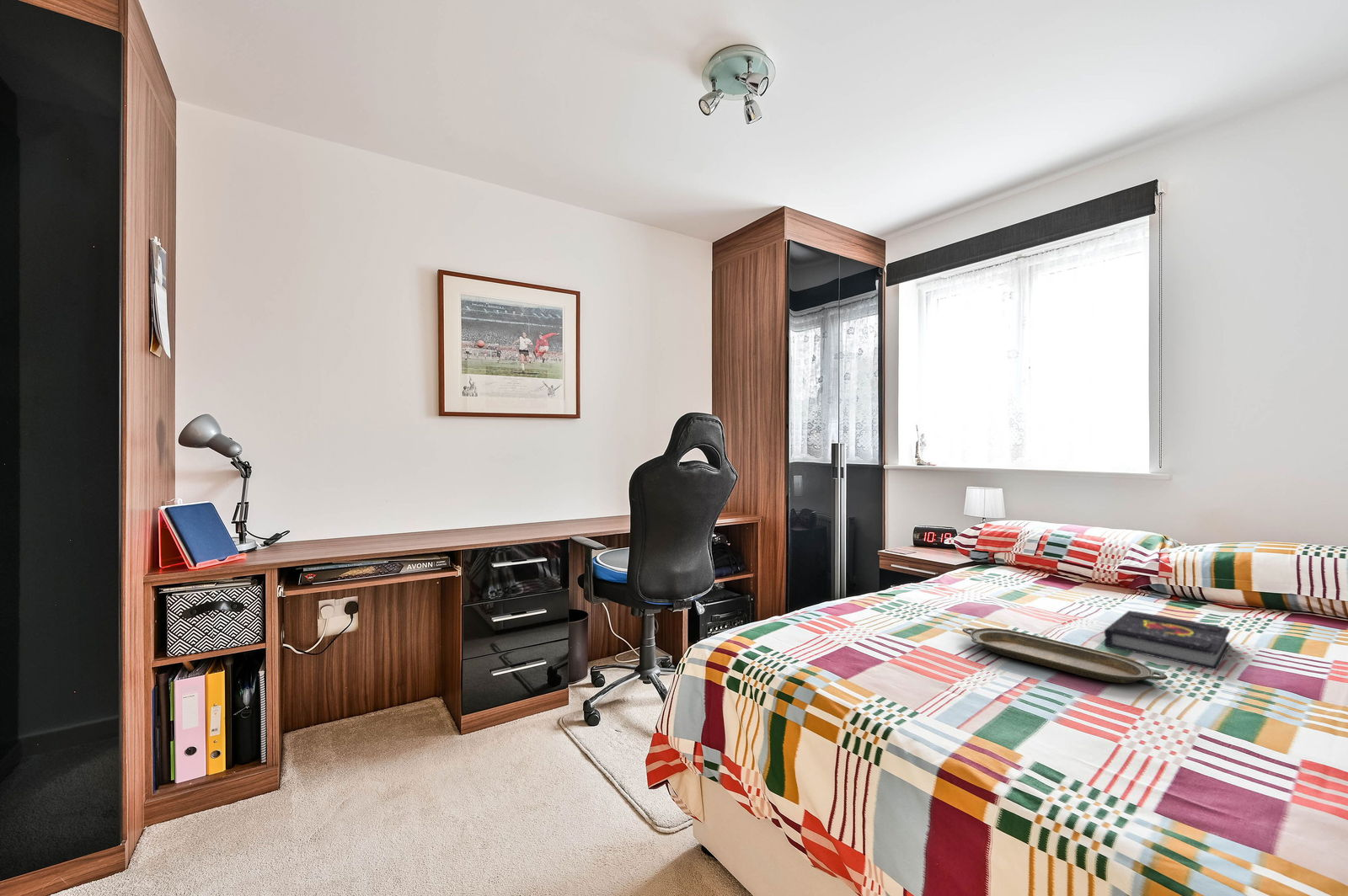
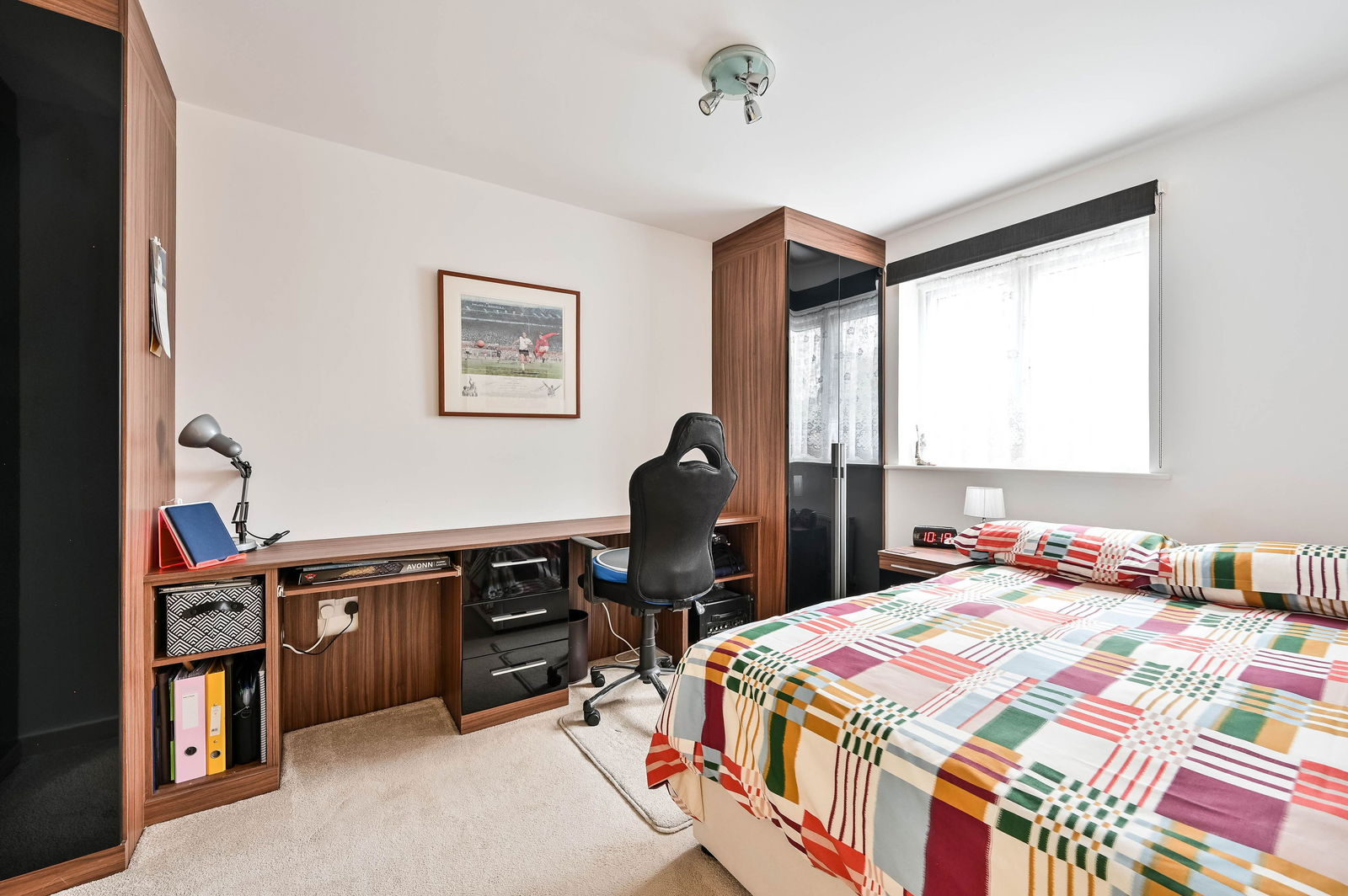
- book (1167, 637)
- serving tray (1053, 654)
